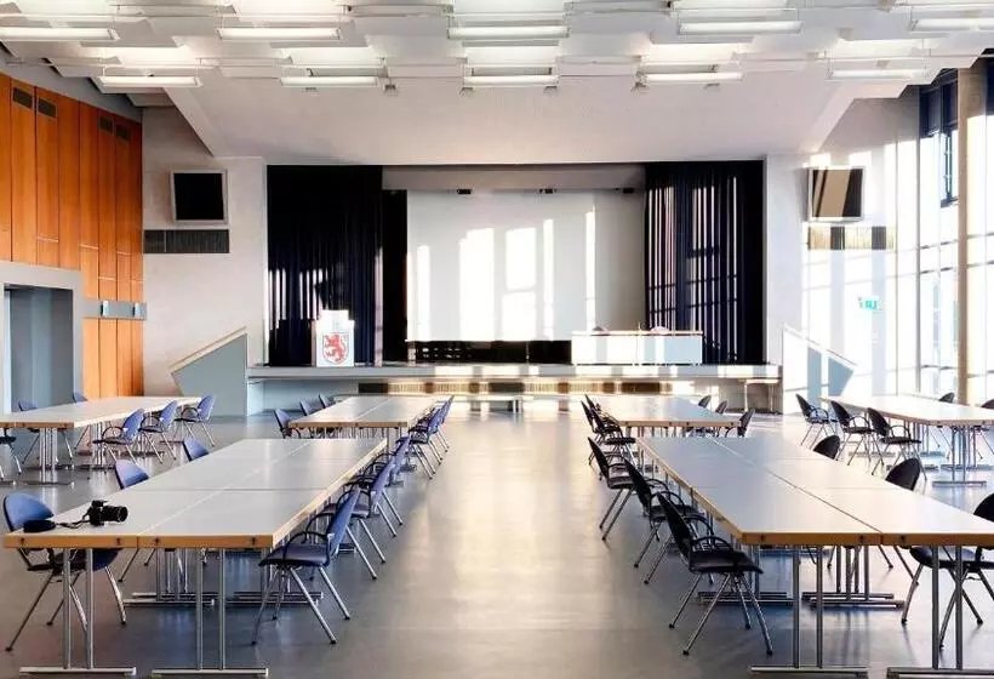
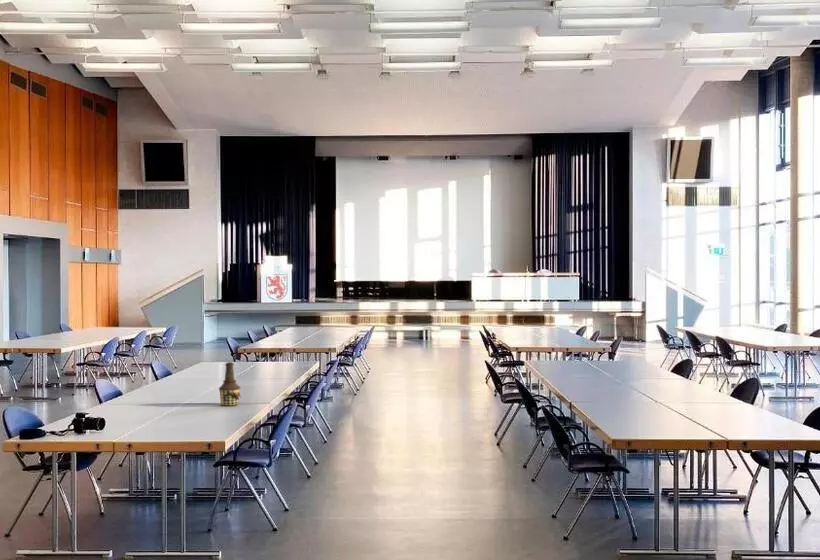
+ bottle (230, 383)
